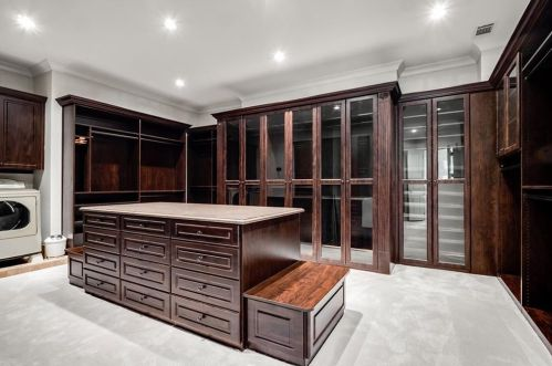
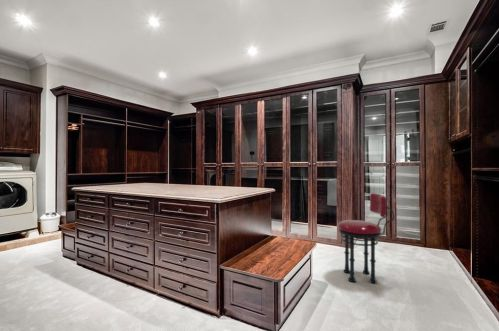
+ stool (364, 235)
